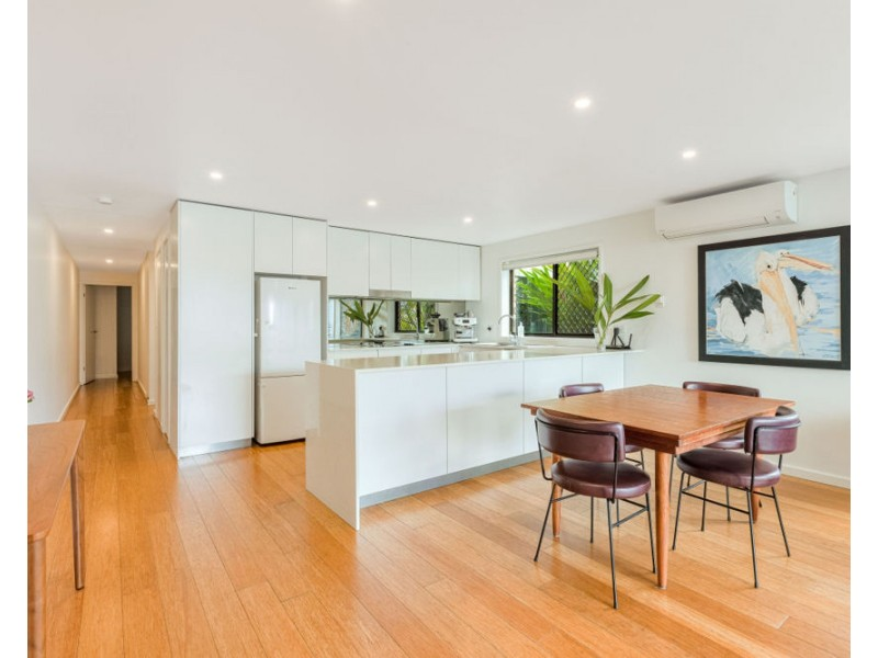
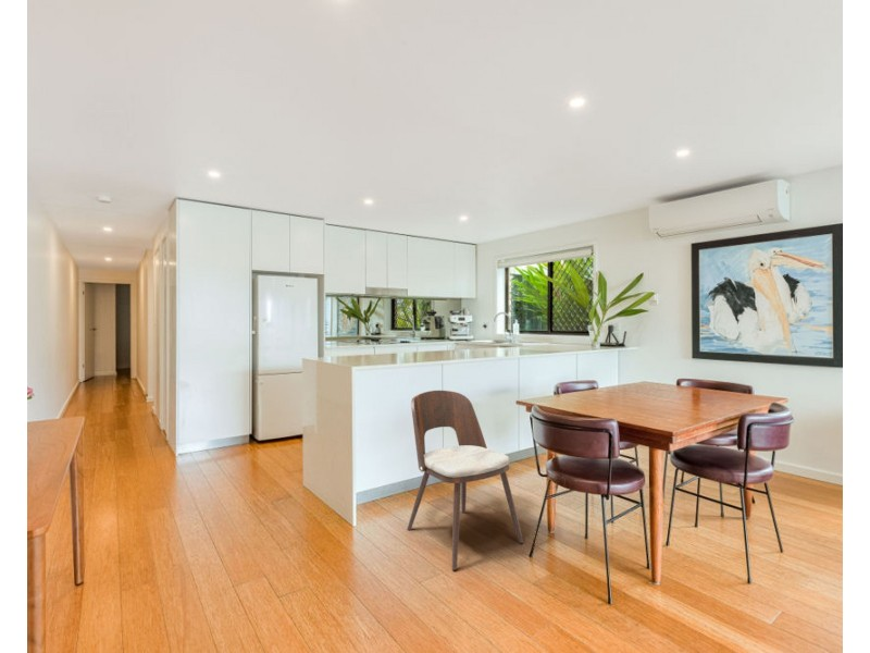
+ dining chair (459, 465)
